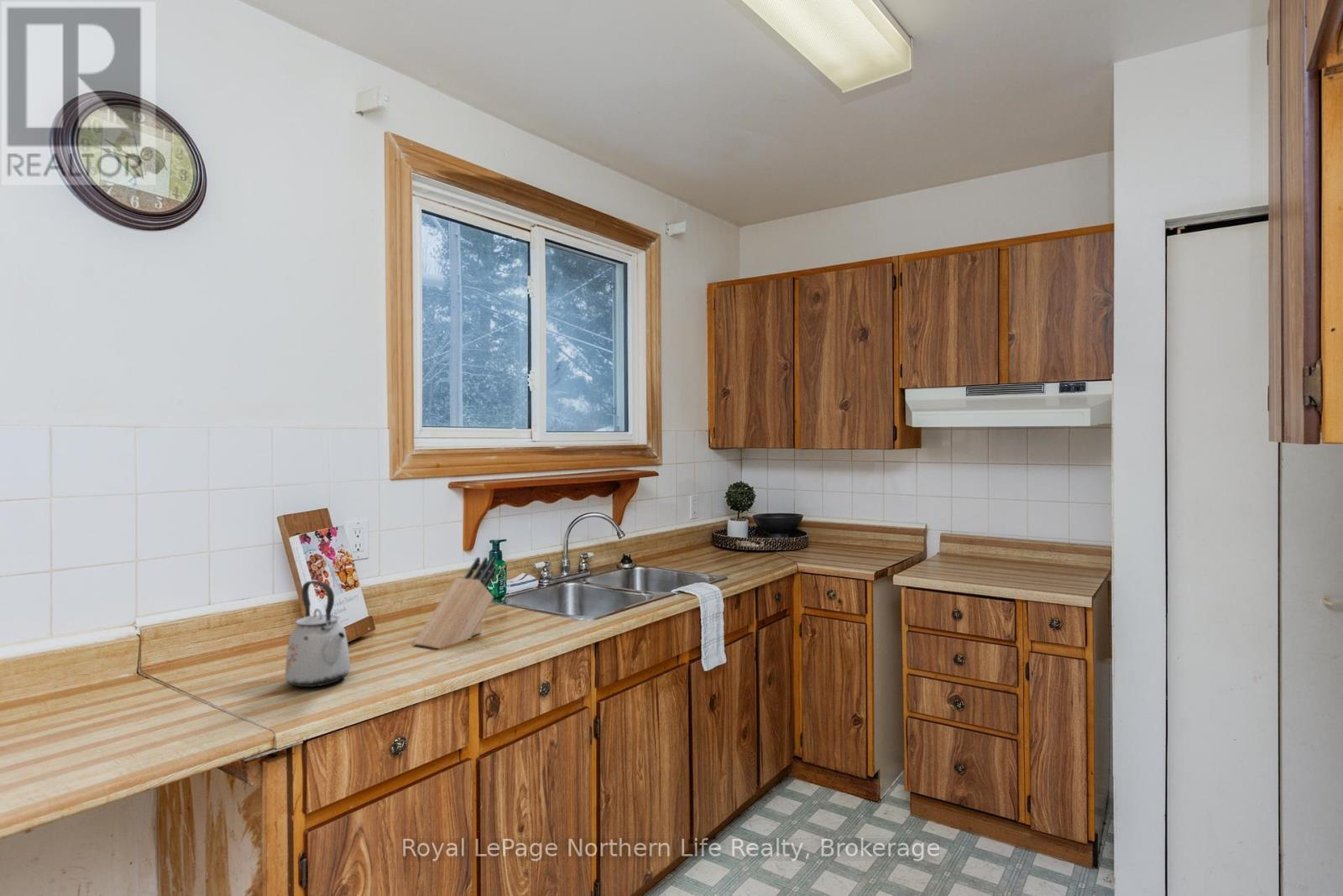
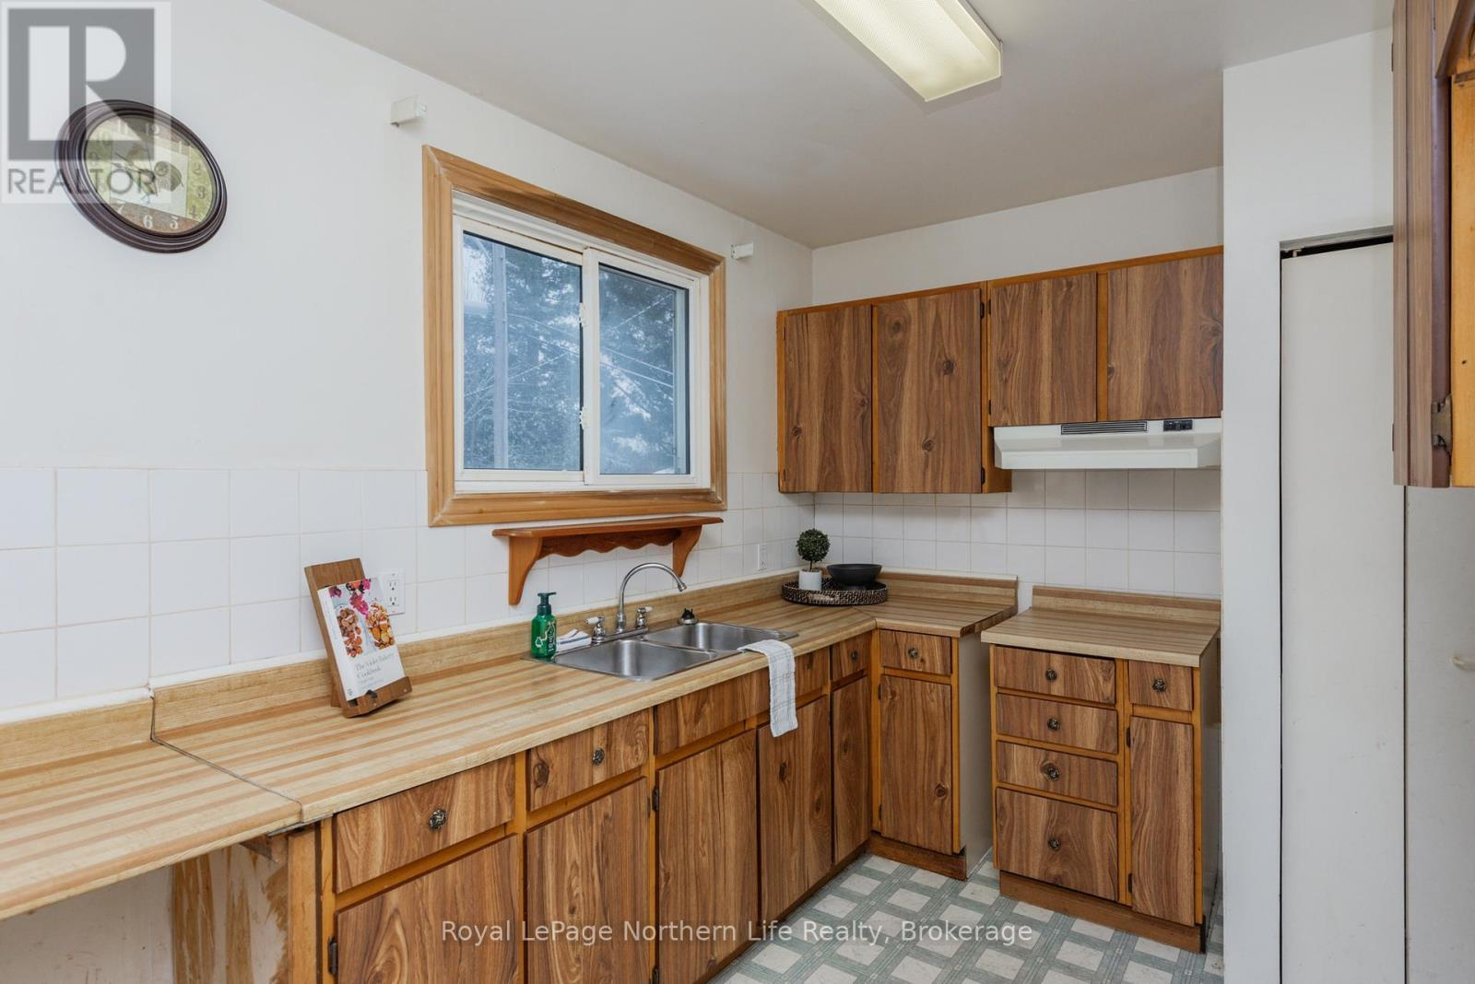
- knife block (460, 599)
- kettle (323, 633)
